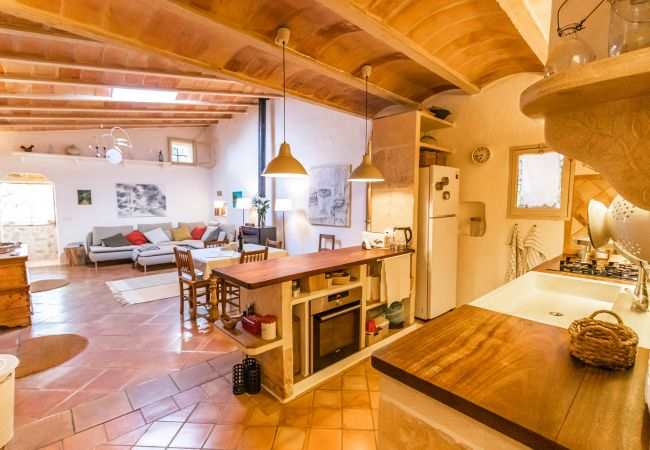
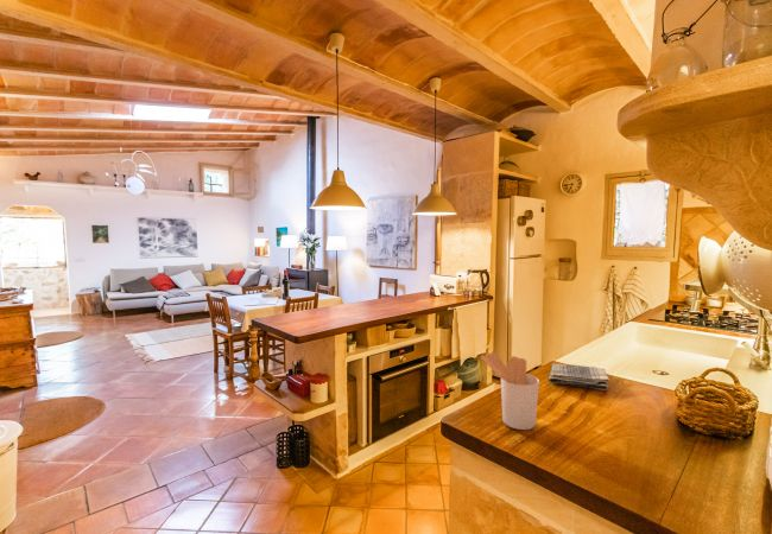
+ dish towel (577, 374)
+ utensil holder (510, 387)
